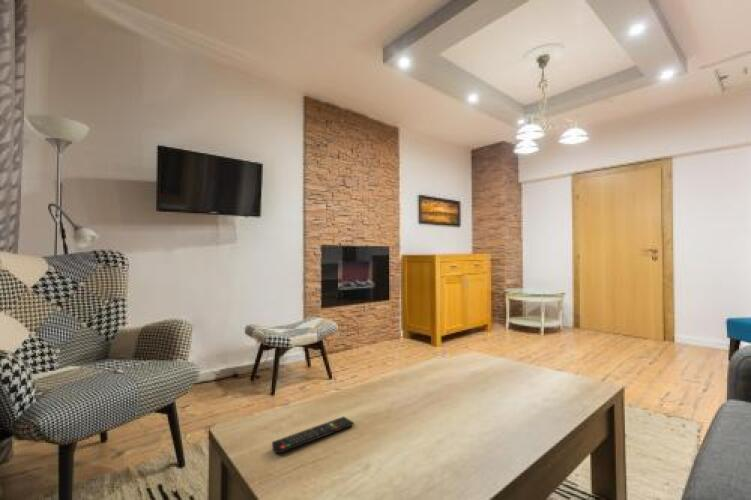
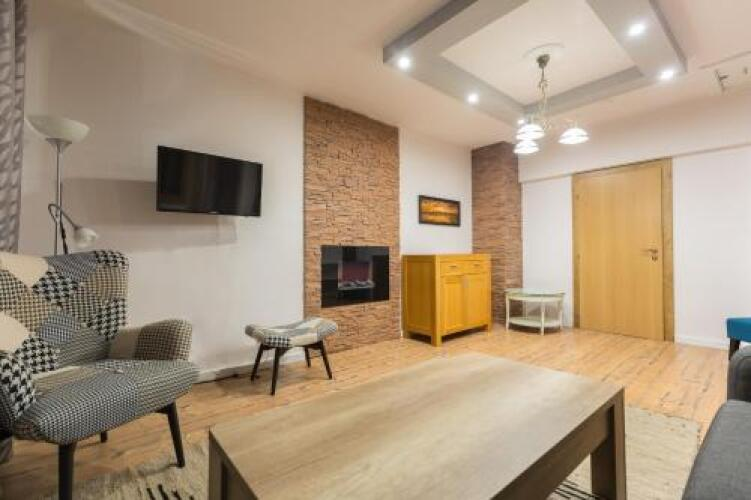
- remote control (314, 434)
